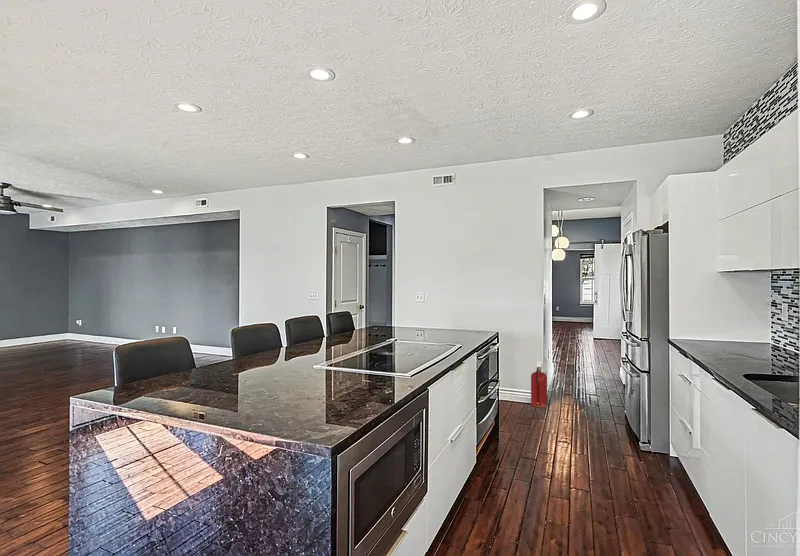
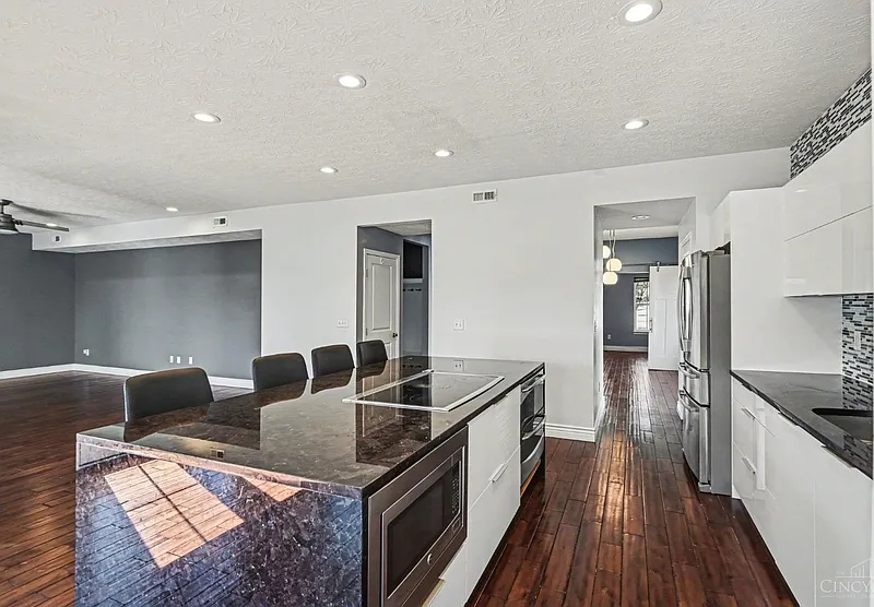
- fire extinguisher (538, 384)
